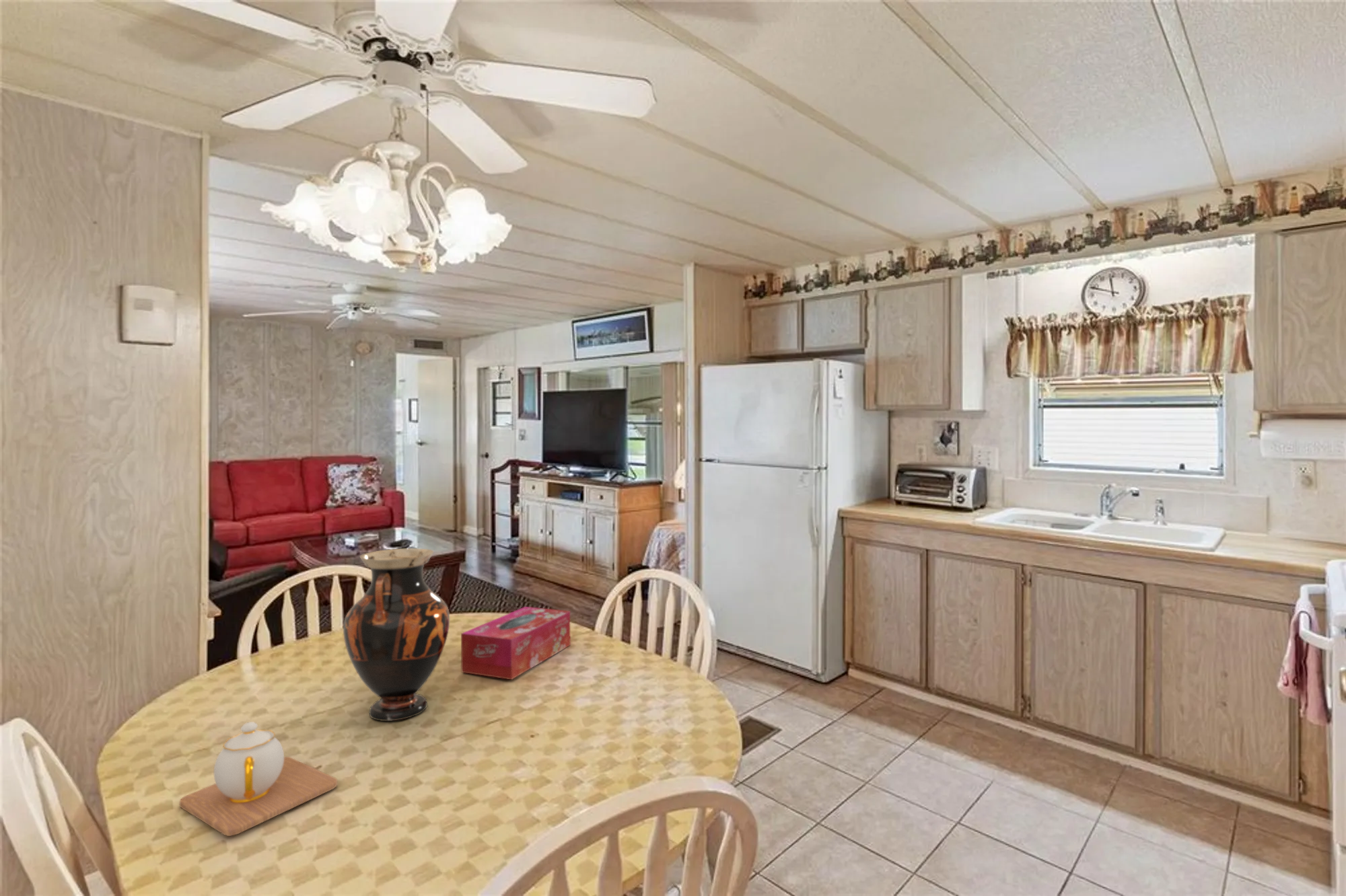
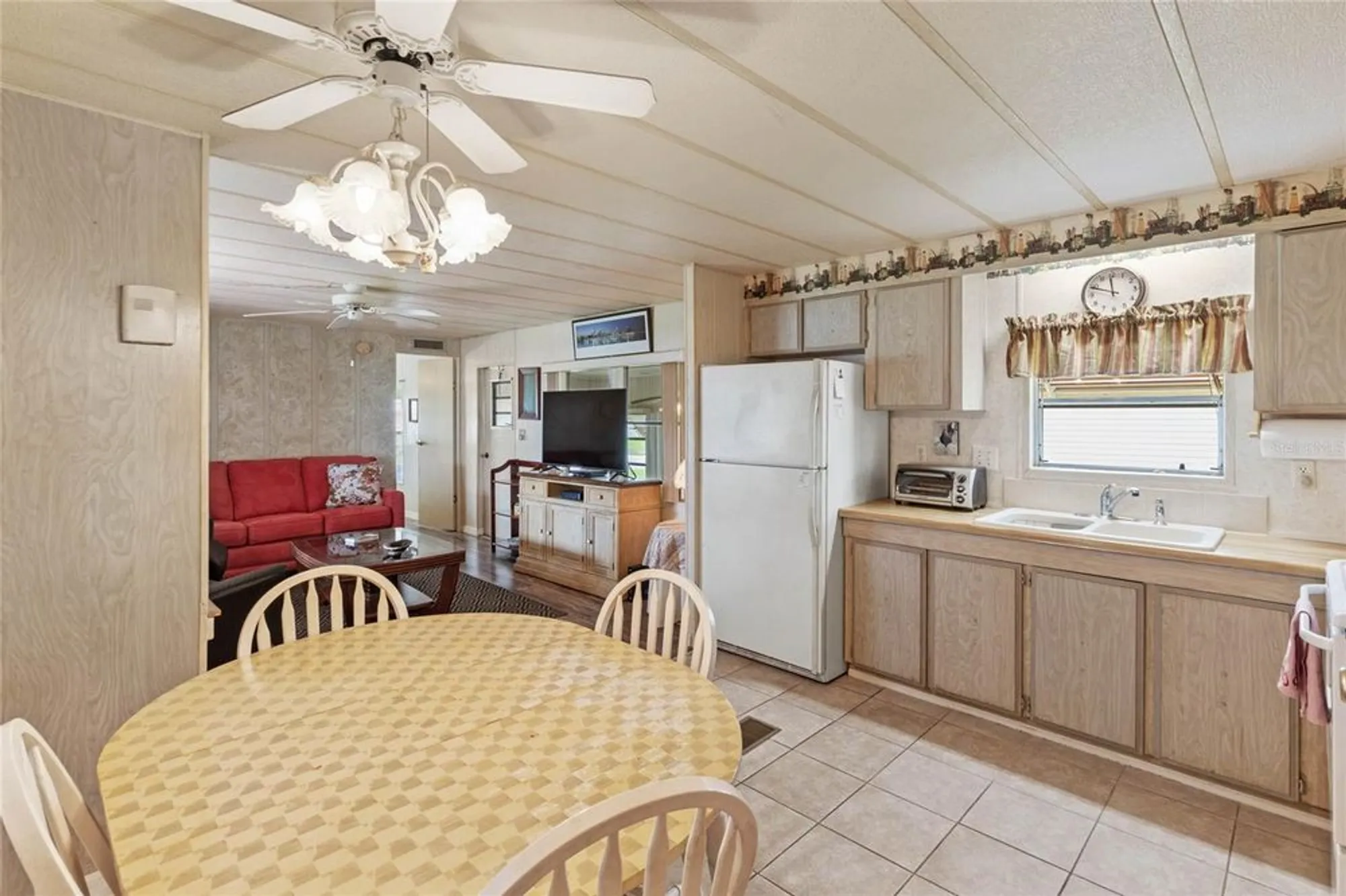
- tissue box (519, 640)
- teapot (260, 757)
- vase (398, 632)
